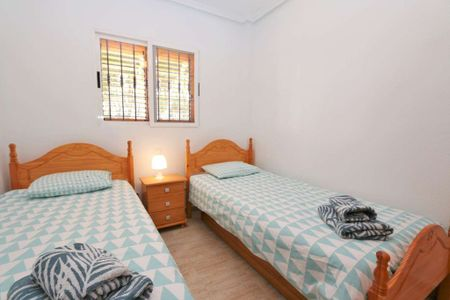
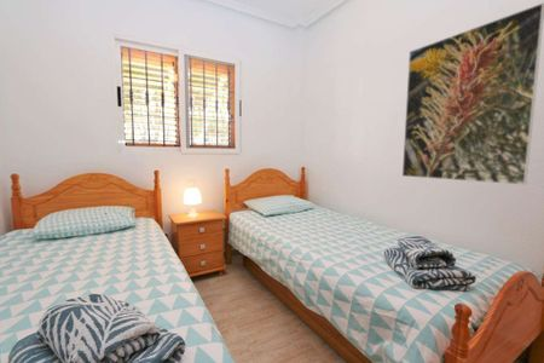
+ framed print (458, 108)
